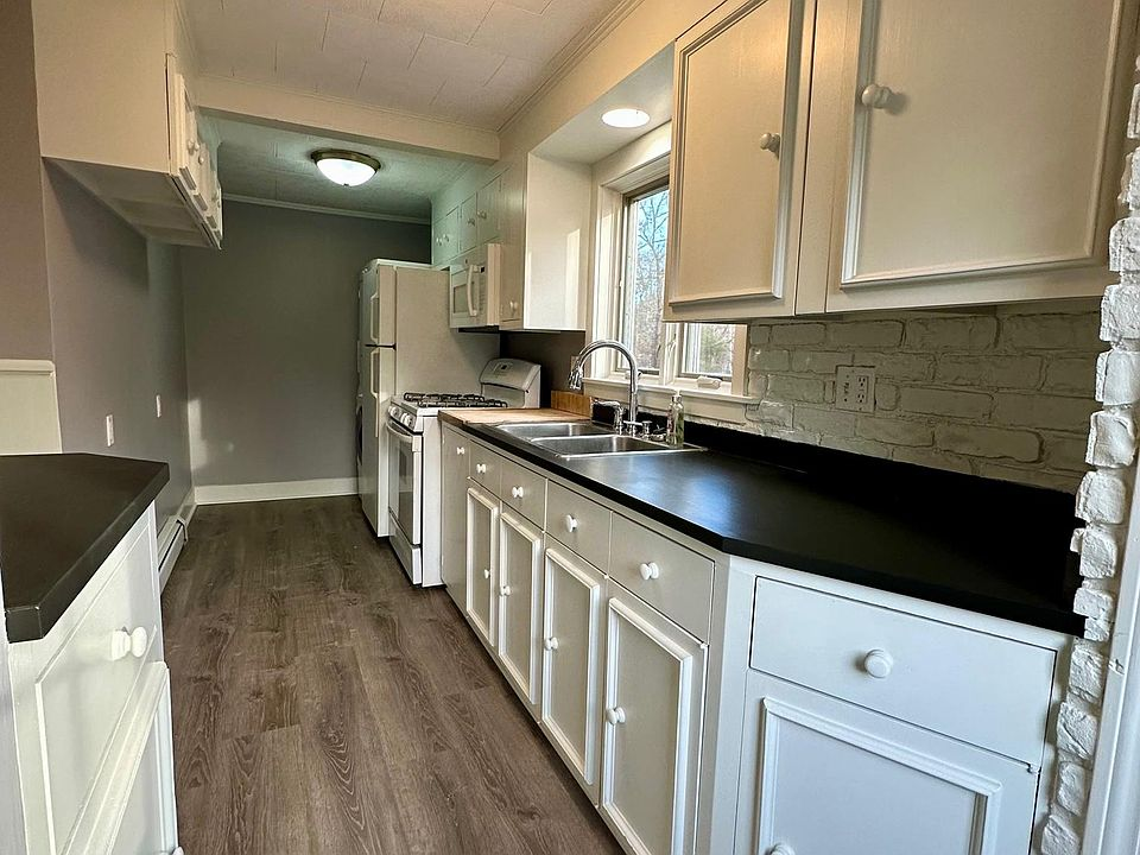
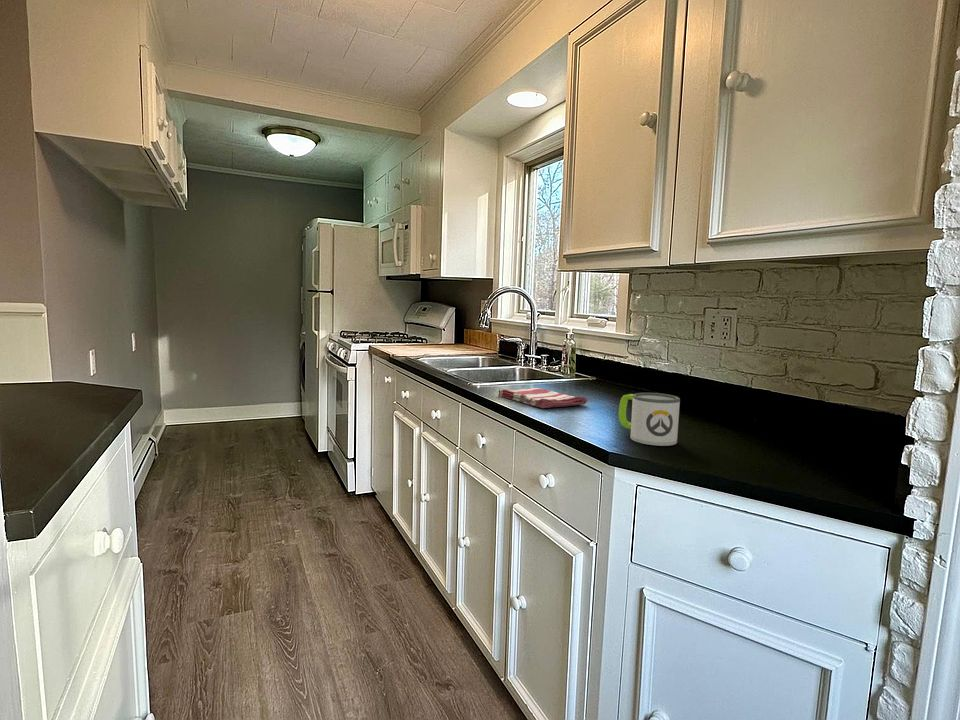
+ dish towel (540, 395)
+ mug (646, 416)
